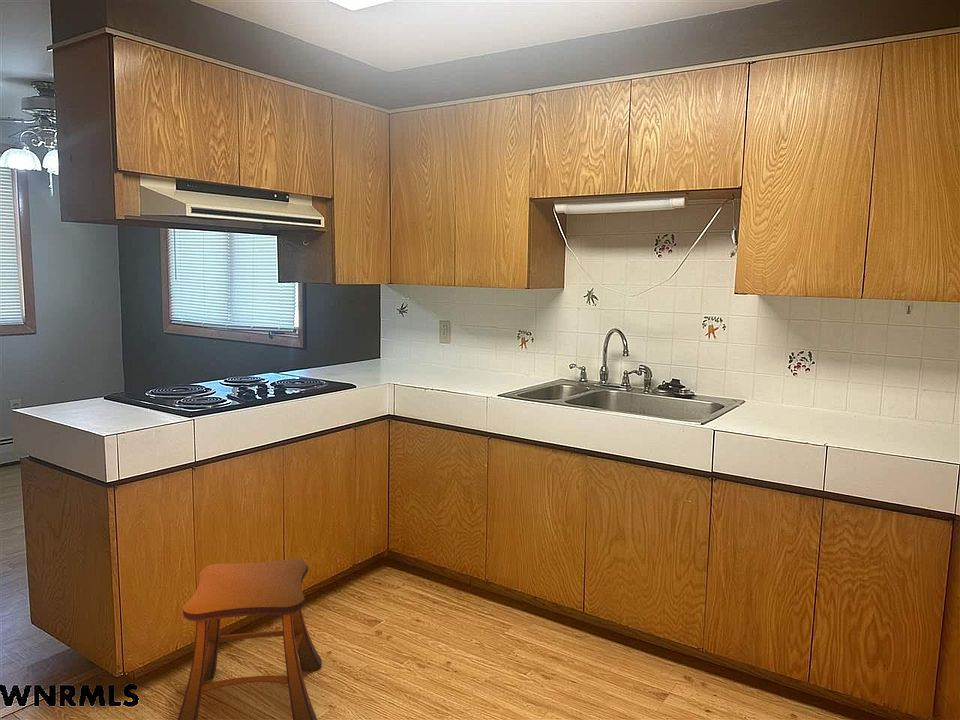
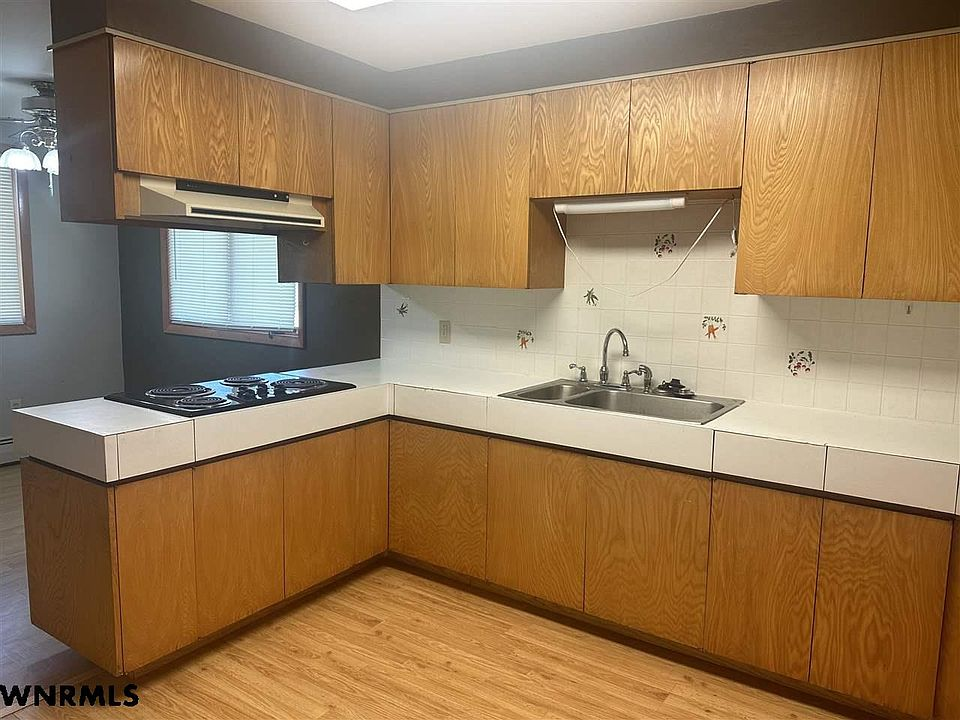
- stool (251, 637)
